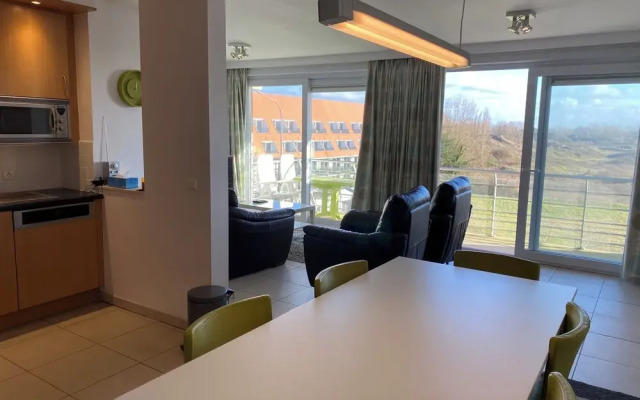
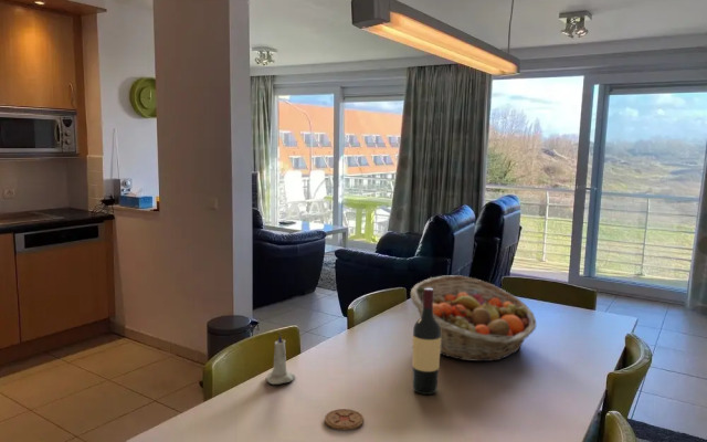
+ coaster (344, 419)
+ candle (281, 355)
+ fruit basket (472, 315)
+ wine bottle (426, 339)
